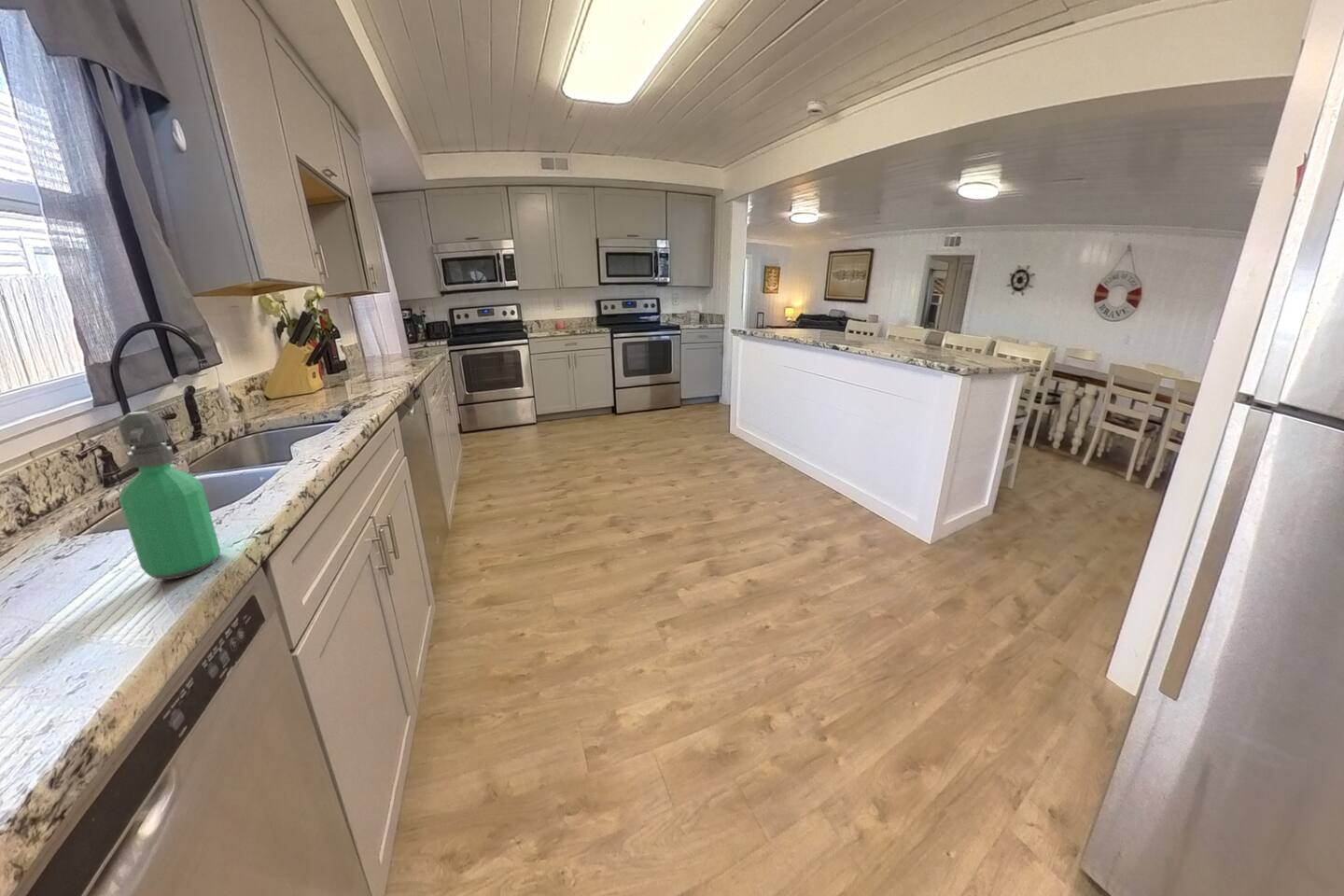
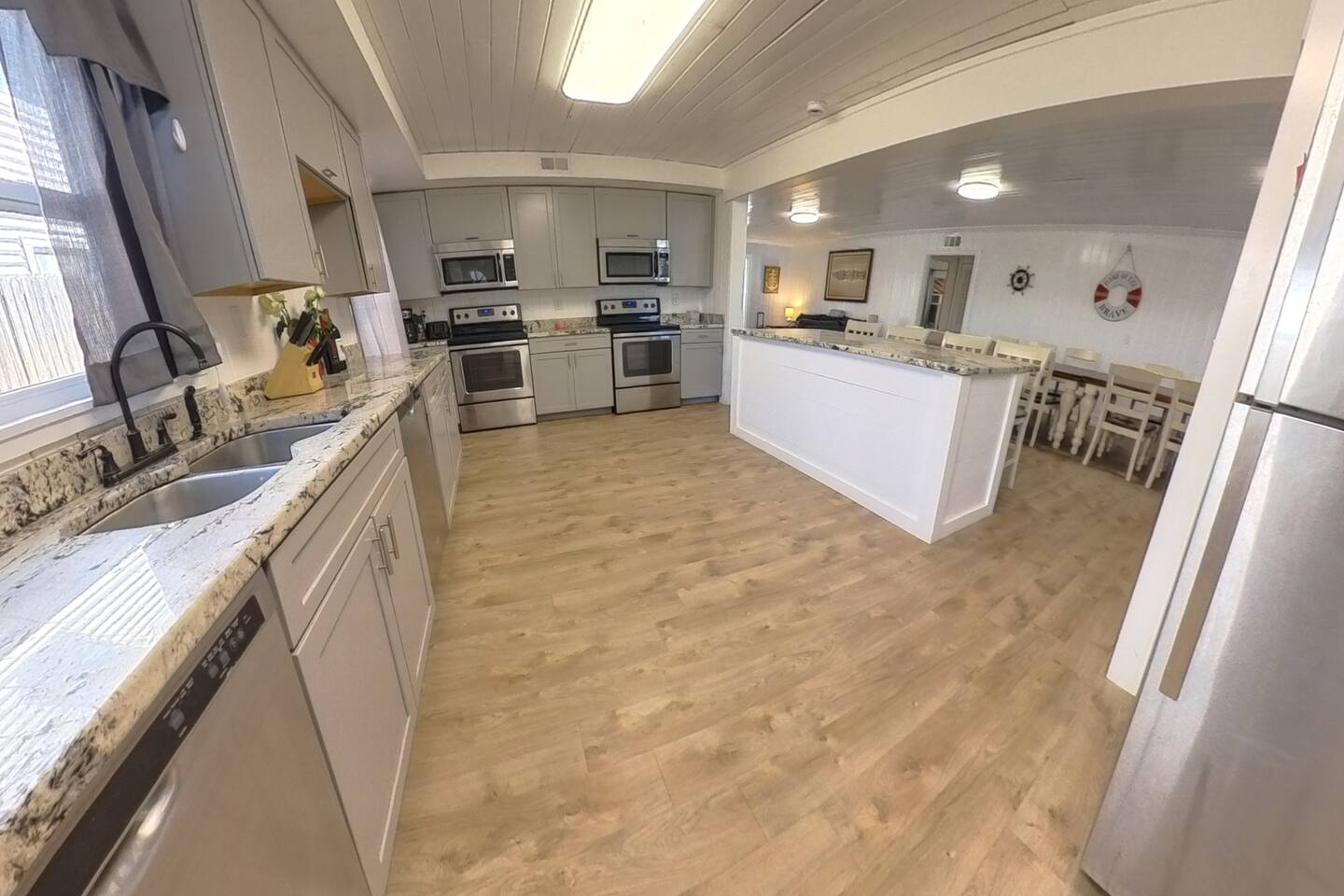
- soap dispenser (161, 496)
